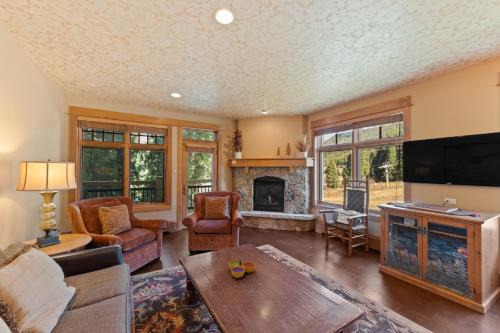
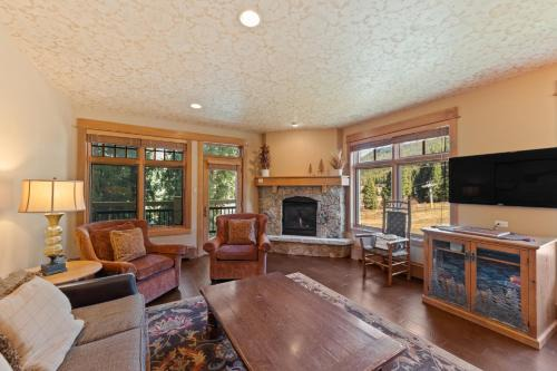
- decorative bowl (242, 266)
